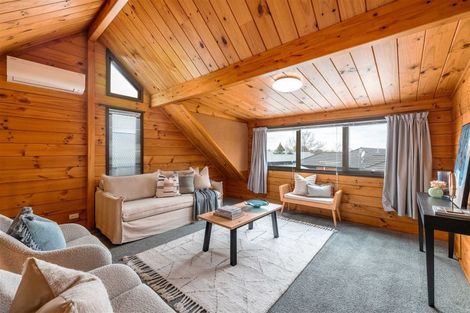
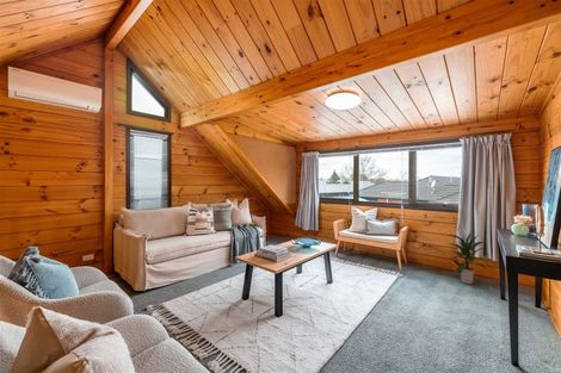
+ indoor plant (466, 256)
